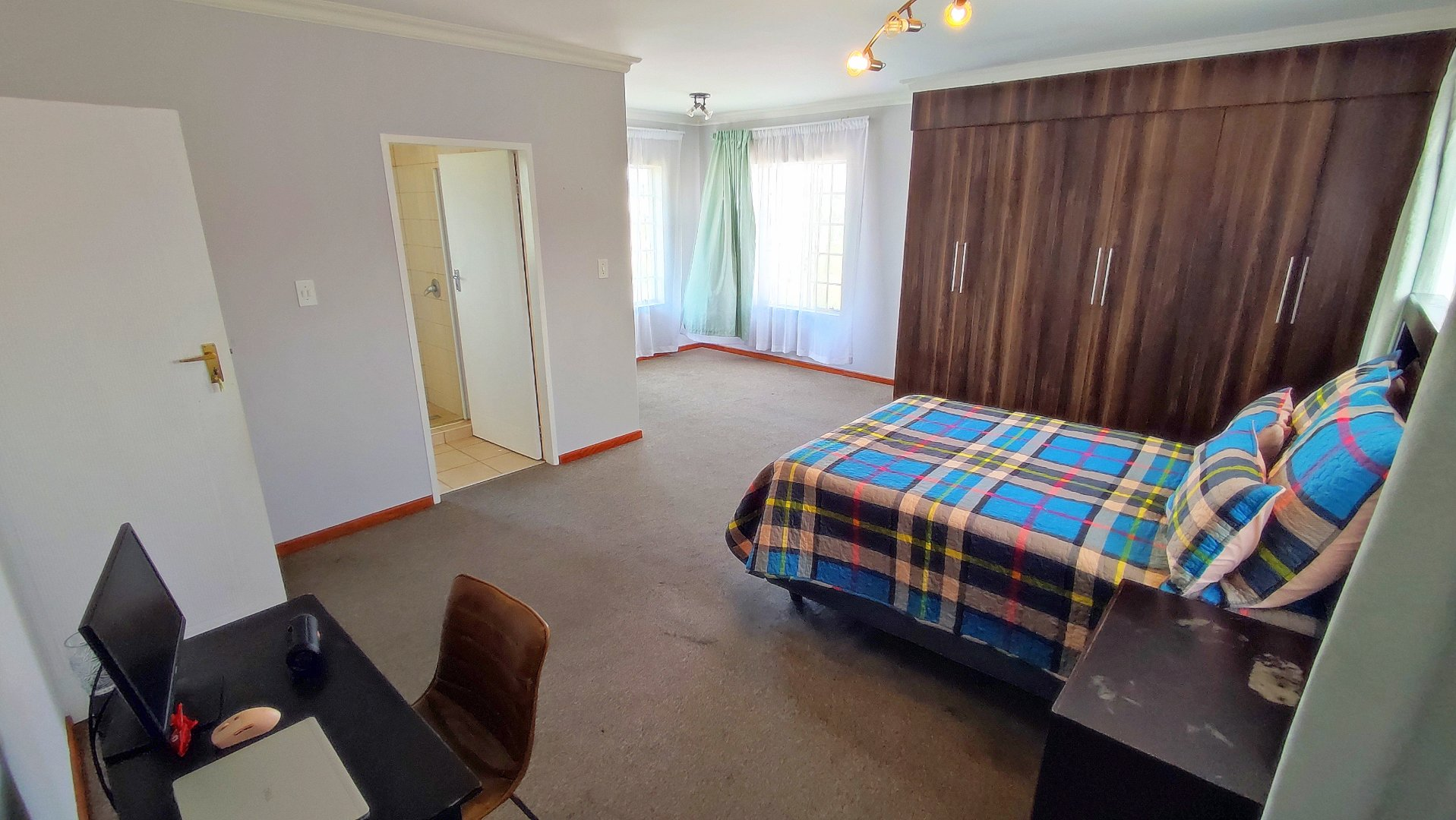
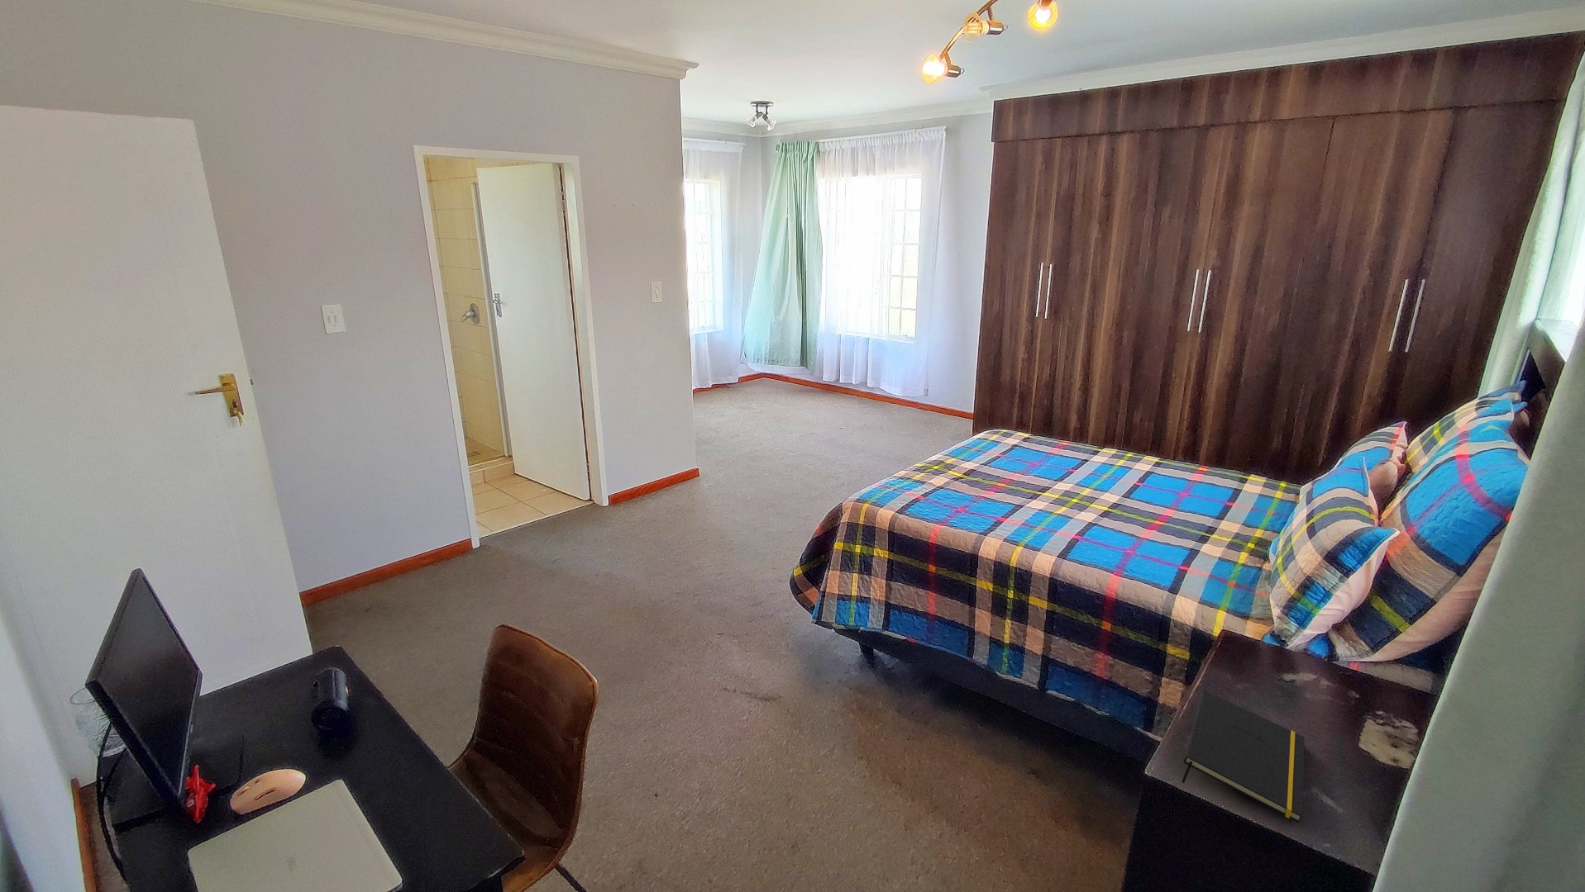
+ notepad (1246, 749)
